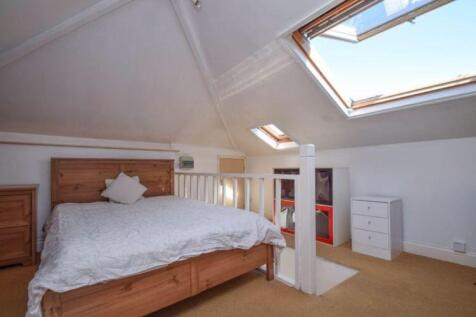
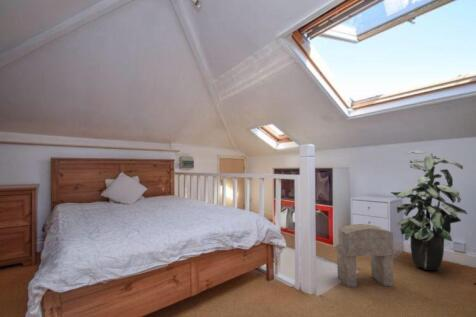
+ stool (363, 253)
+ indoor plant (425, 208)
